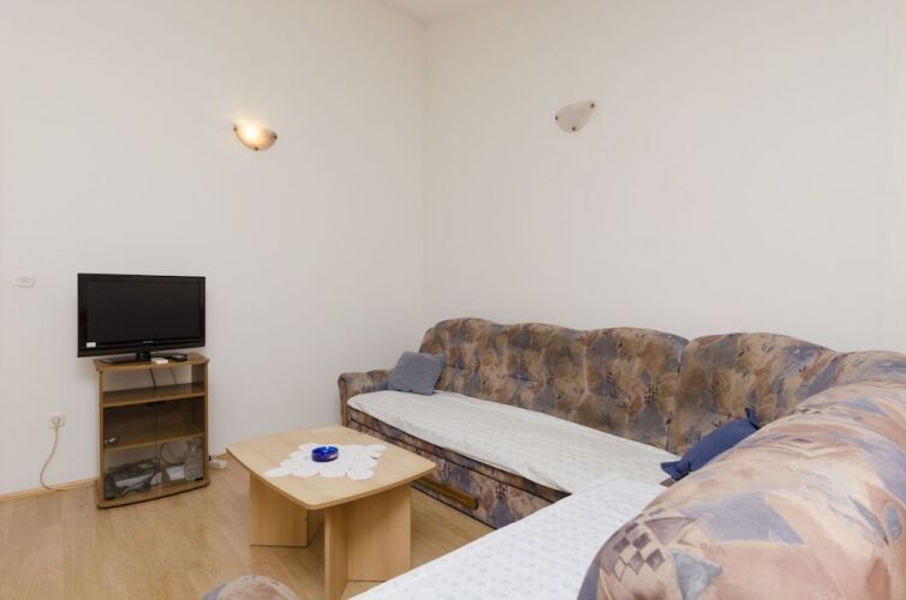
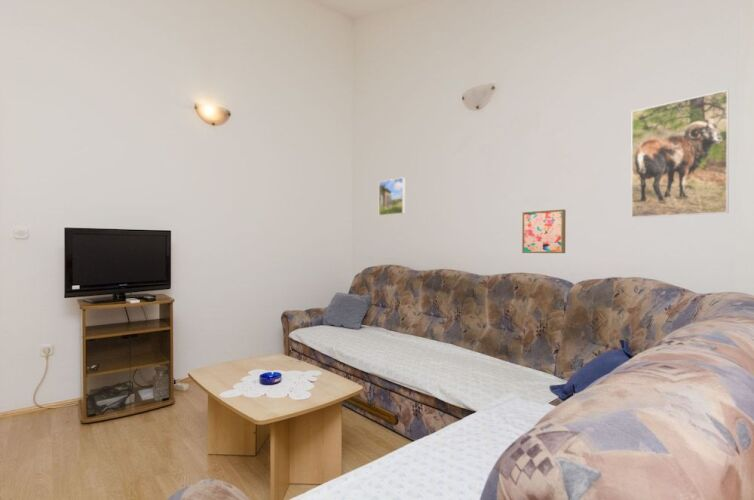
+ wall art (543, 232)
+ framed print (391, 197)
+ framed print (676, 158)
